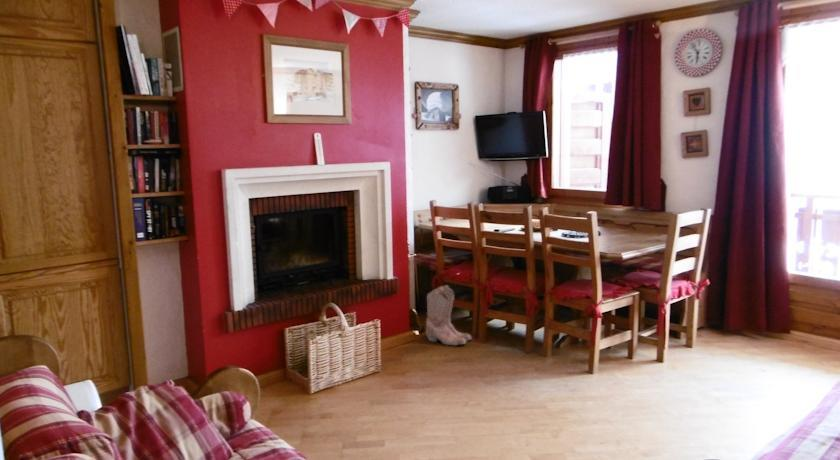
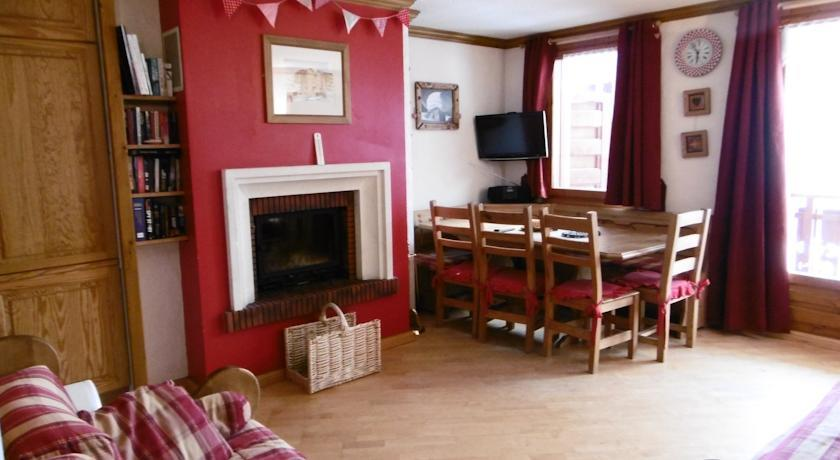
- boots (448, 313)
